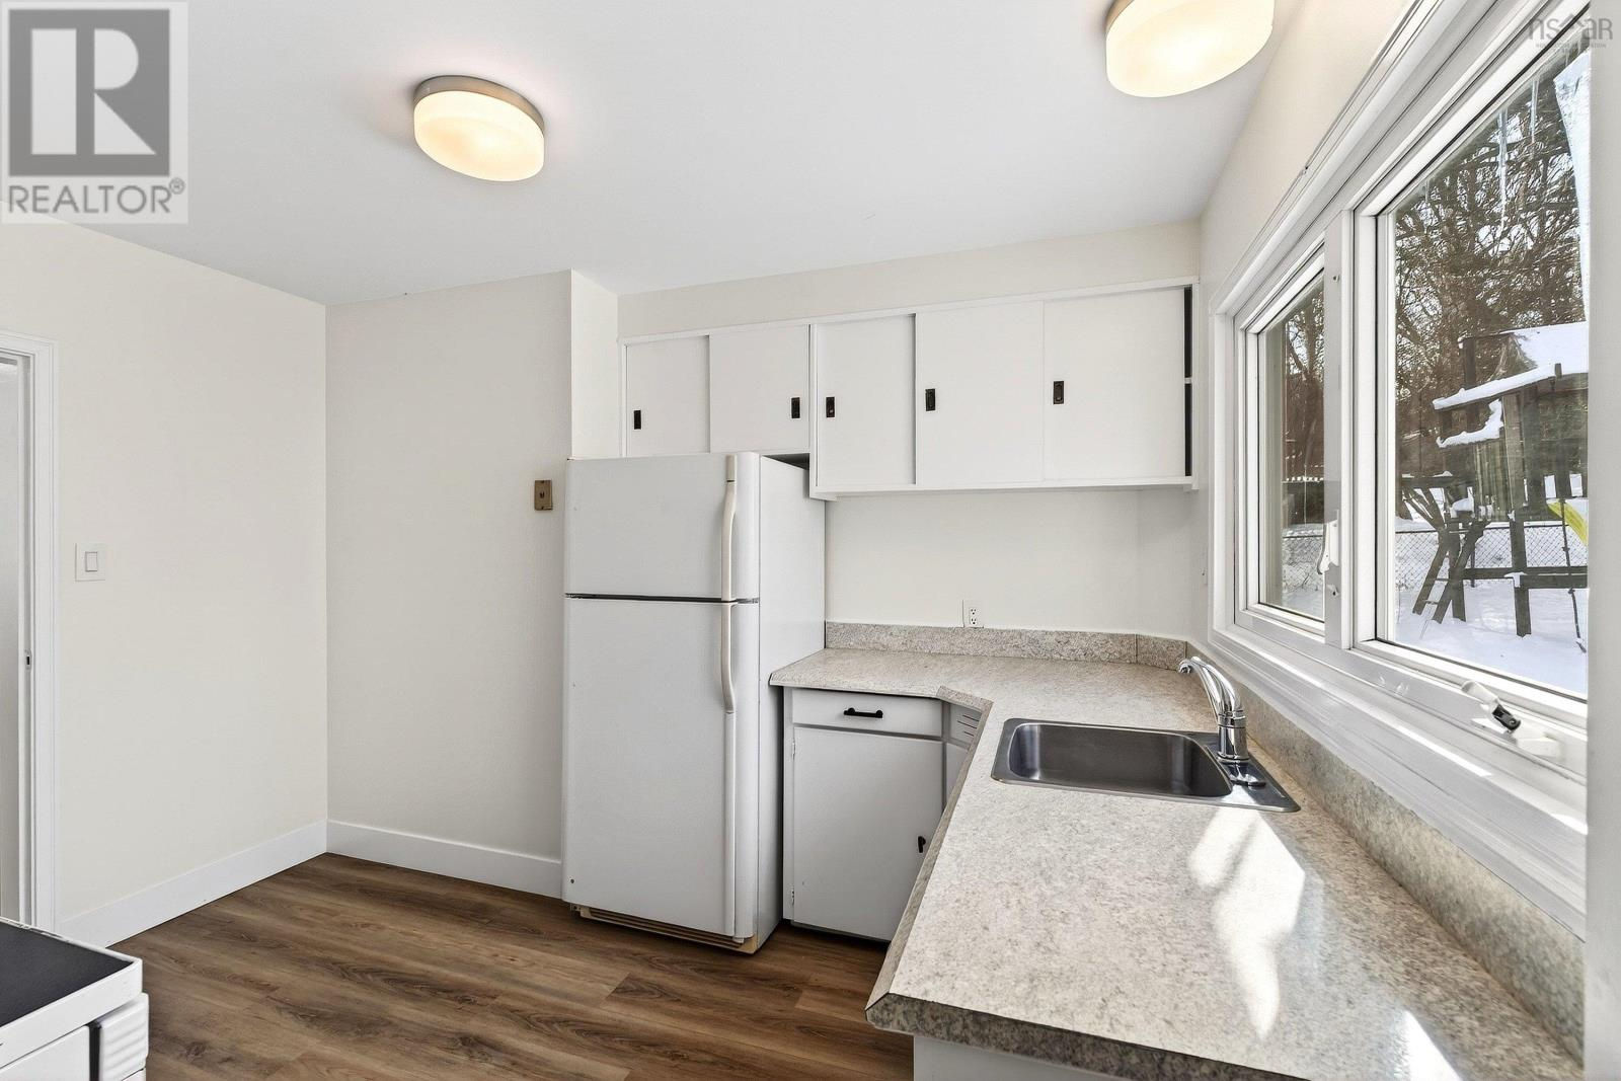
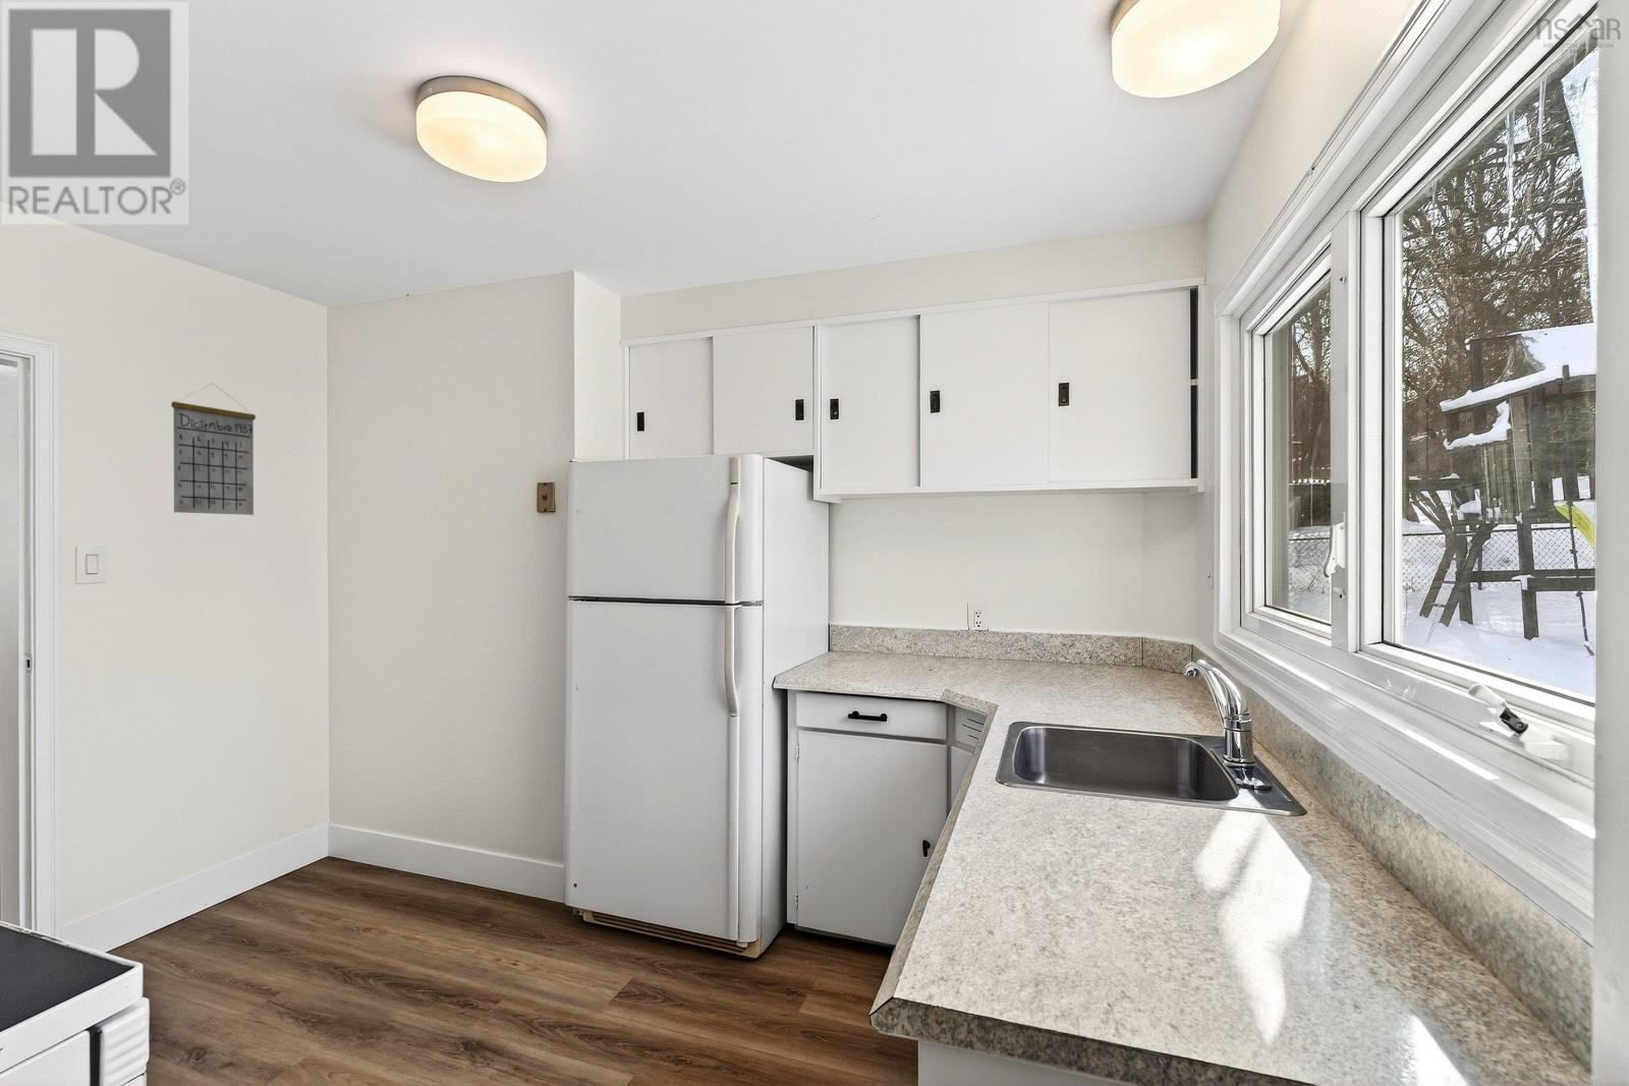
+ calendar (215, 447)
